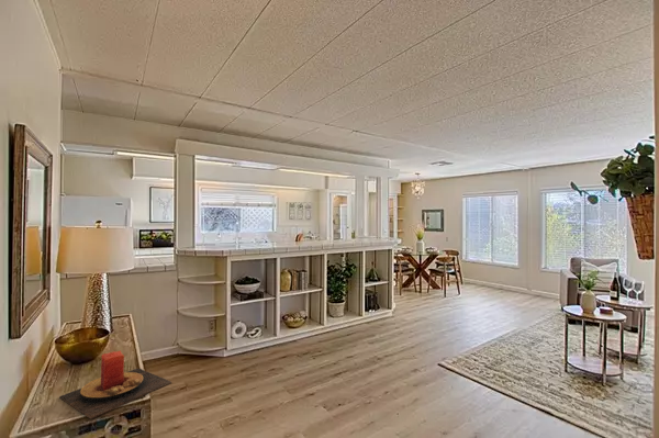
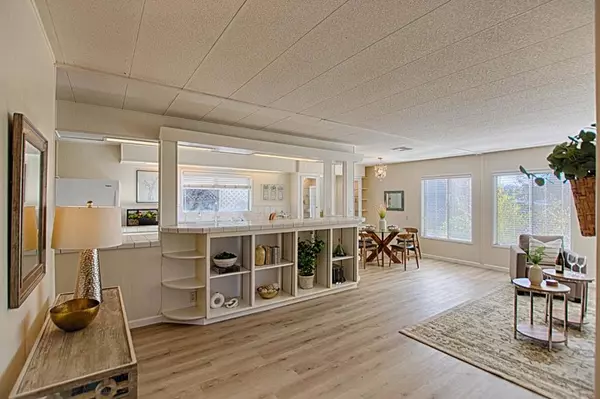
- candle (118, 371)
